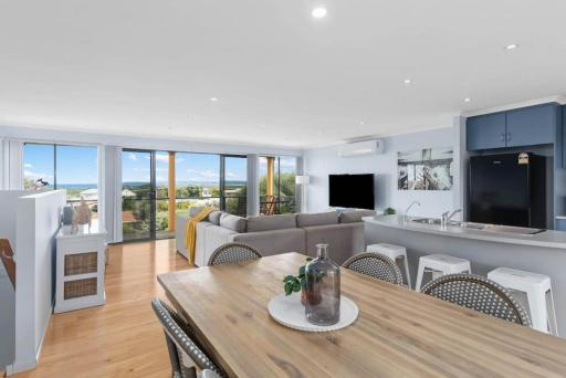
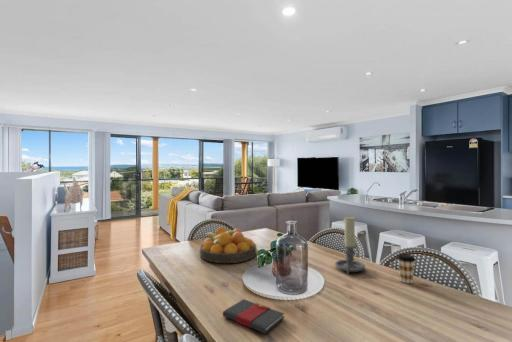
+ candle holder (349, 243)
+ book (253, 313)
+ fruit bowl (228, 241)
+ coffee cup (406, 268)
